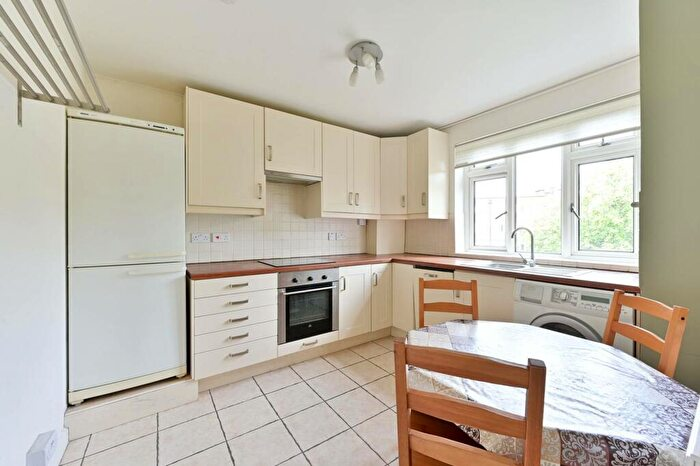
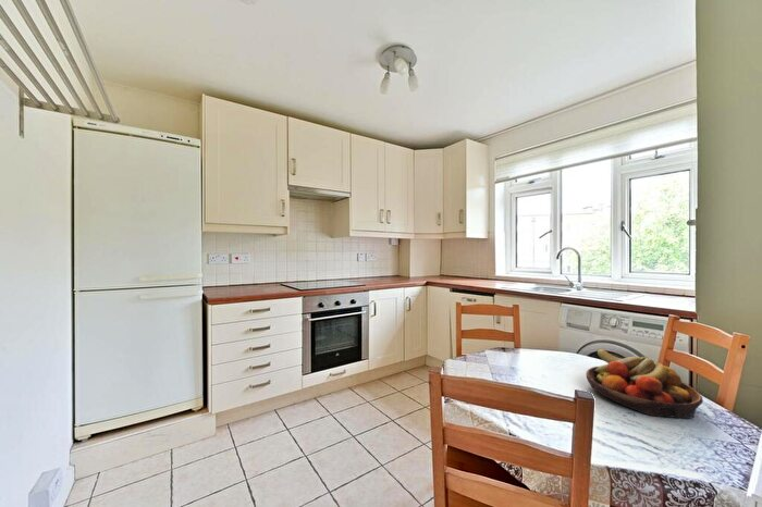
+ fruit bowl (637, 378)
